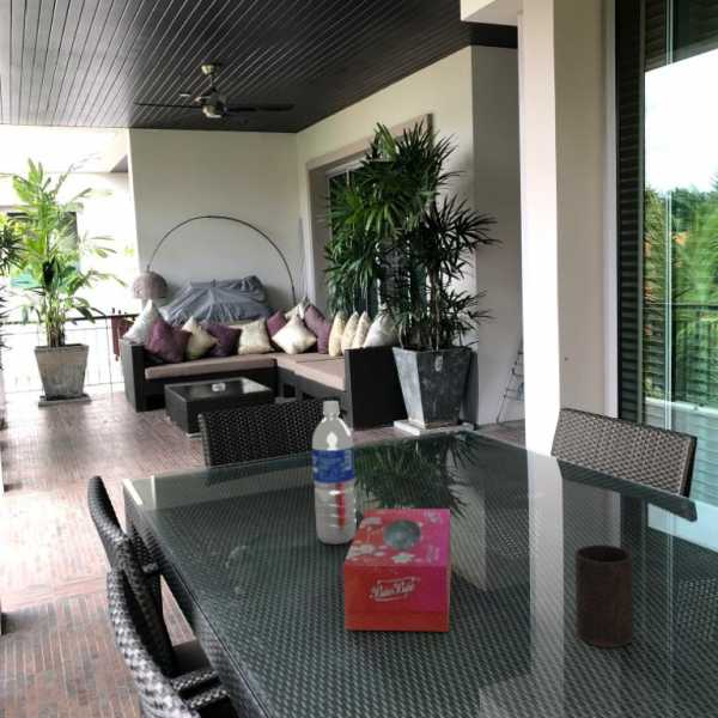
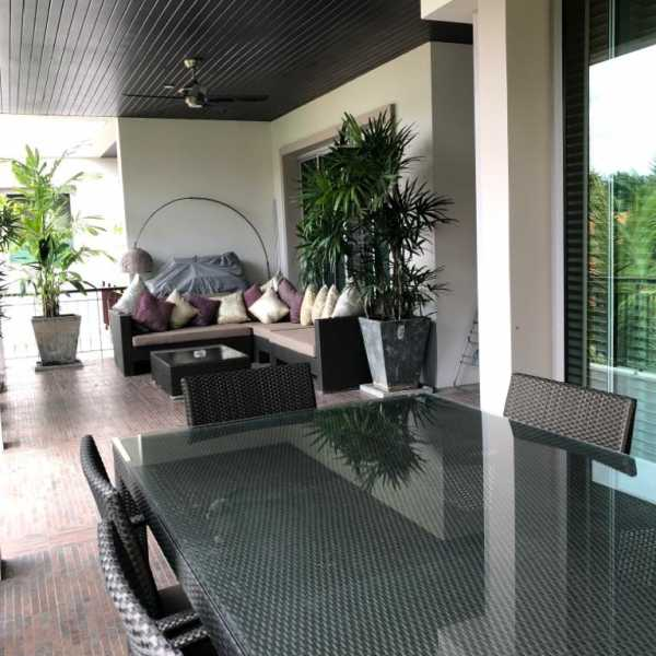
- tissue box (402, 562)
- cup (604, 594)
- water bottle (334, 471)
